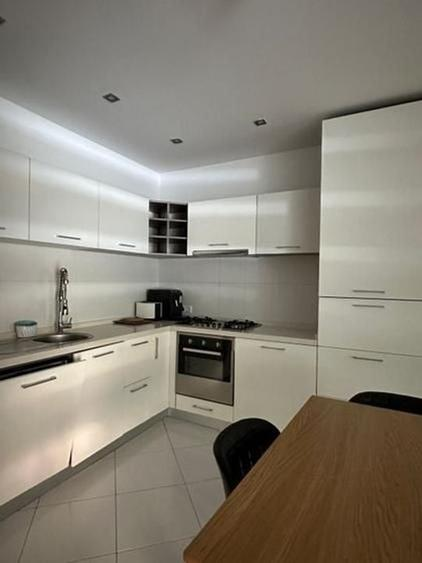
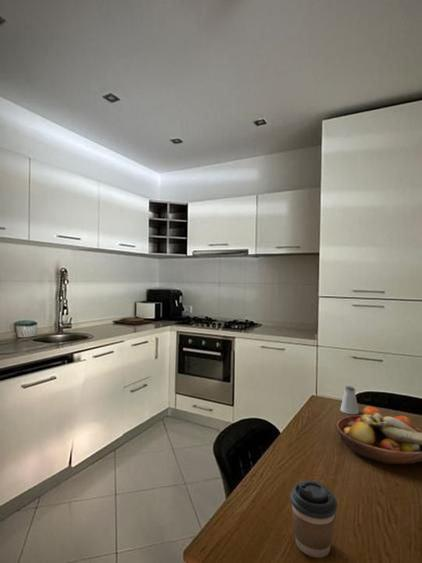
+ coffee cup (313, 514)
+ saltshaker (349, 399)
+ fruit bowl (383, 428)
